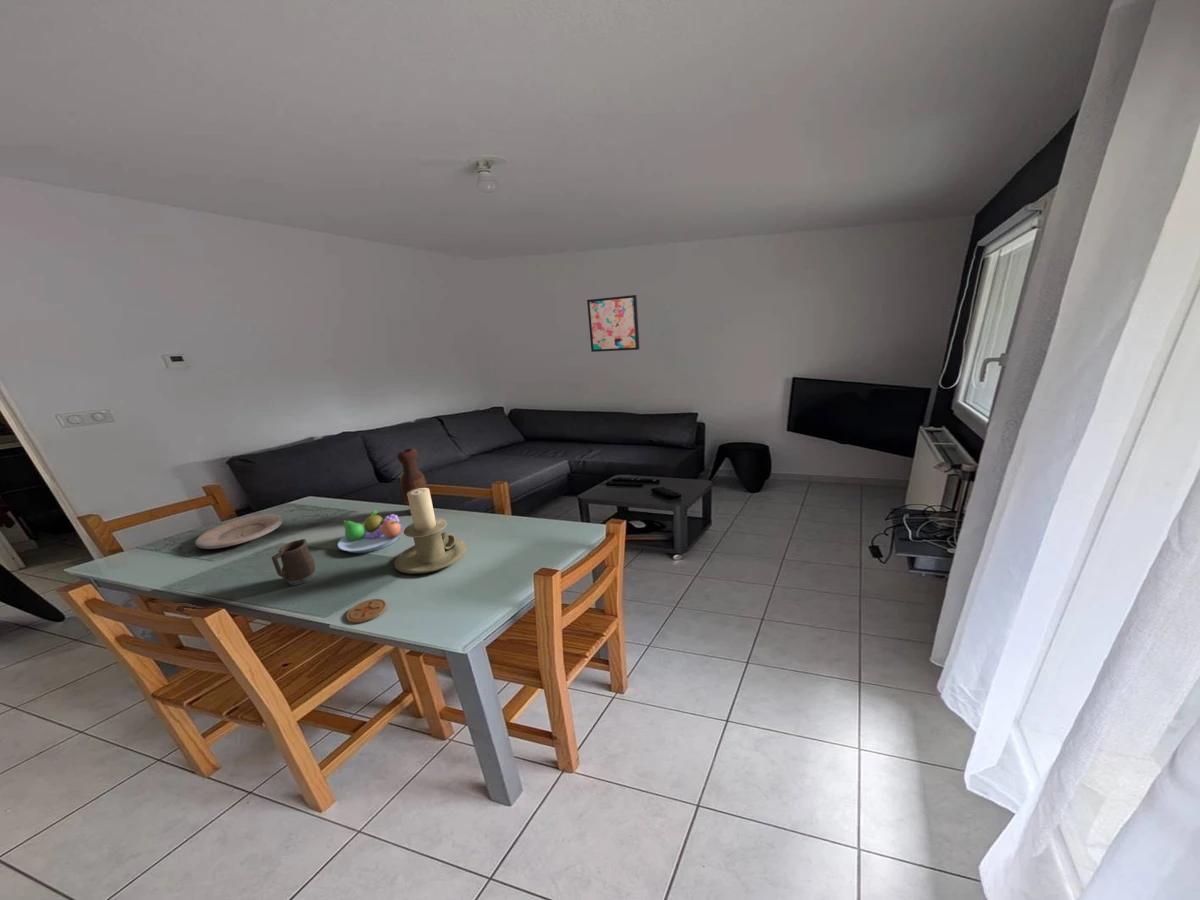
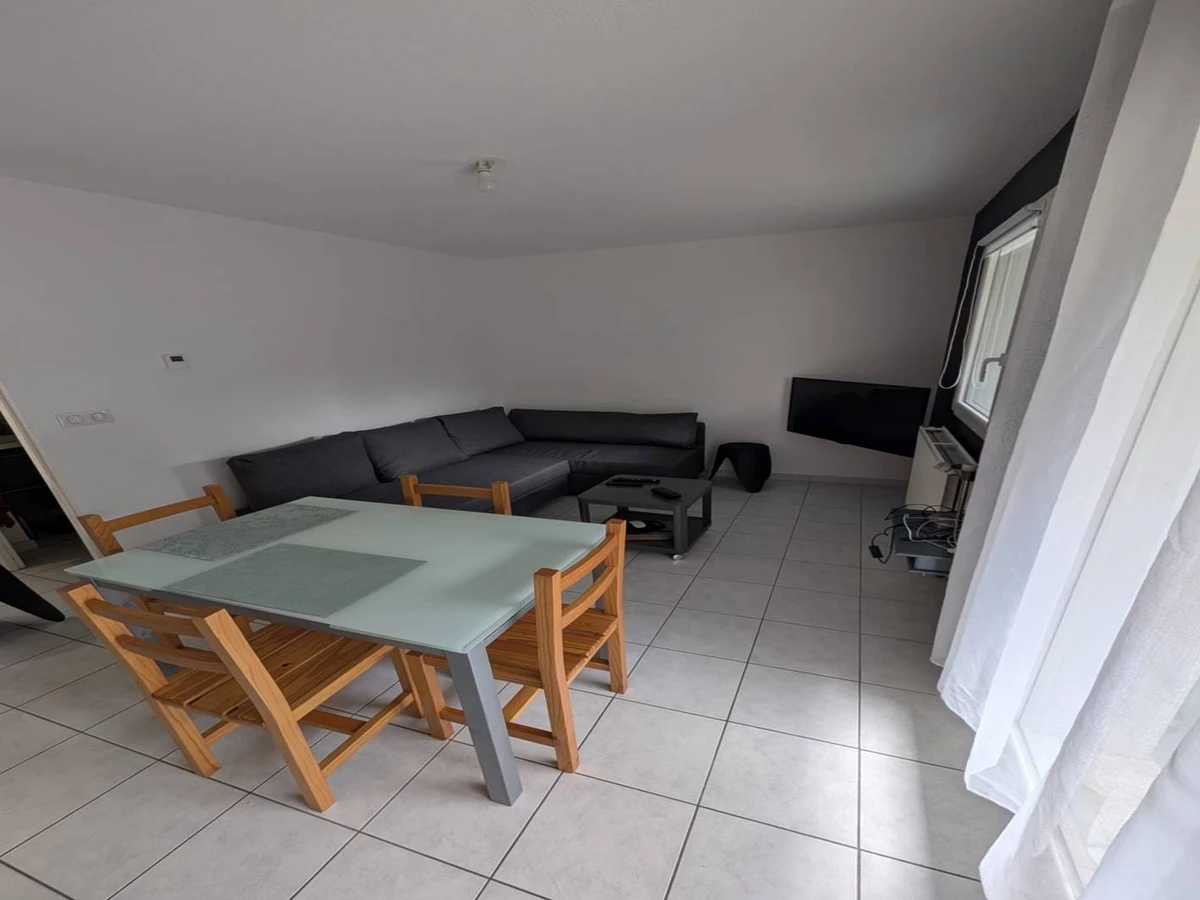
- candle holder (425, 525)
- wall art (613, 324)
- coaster (366, 610)
- vase (413, 481)
- fruit bowl (369, 529)
- plate (241, 532)
- mug (294, 563)
